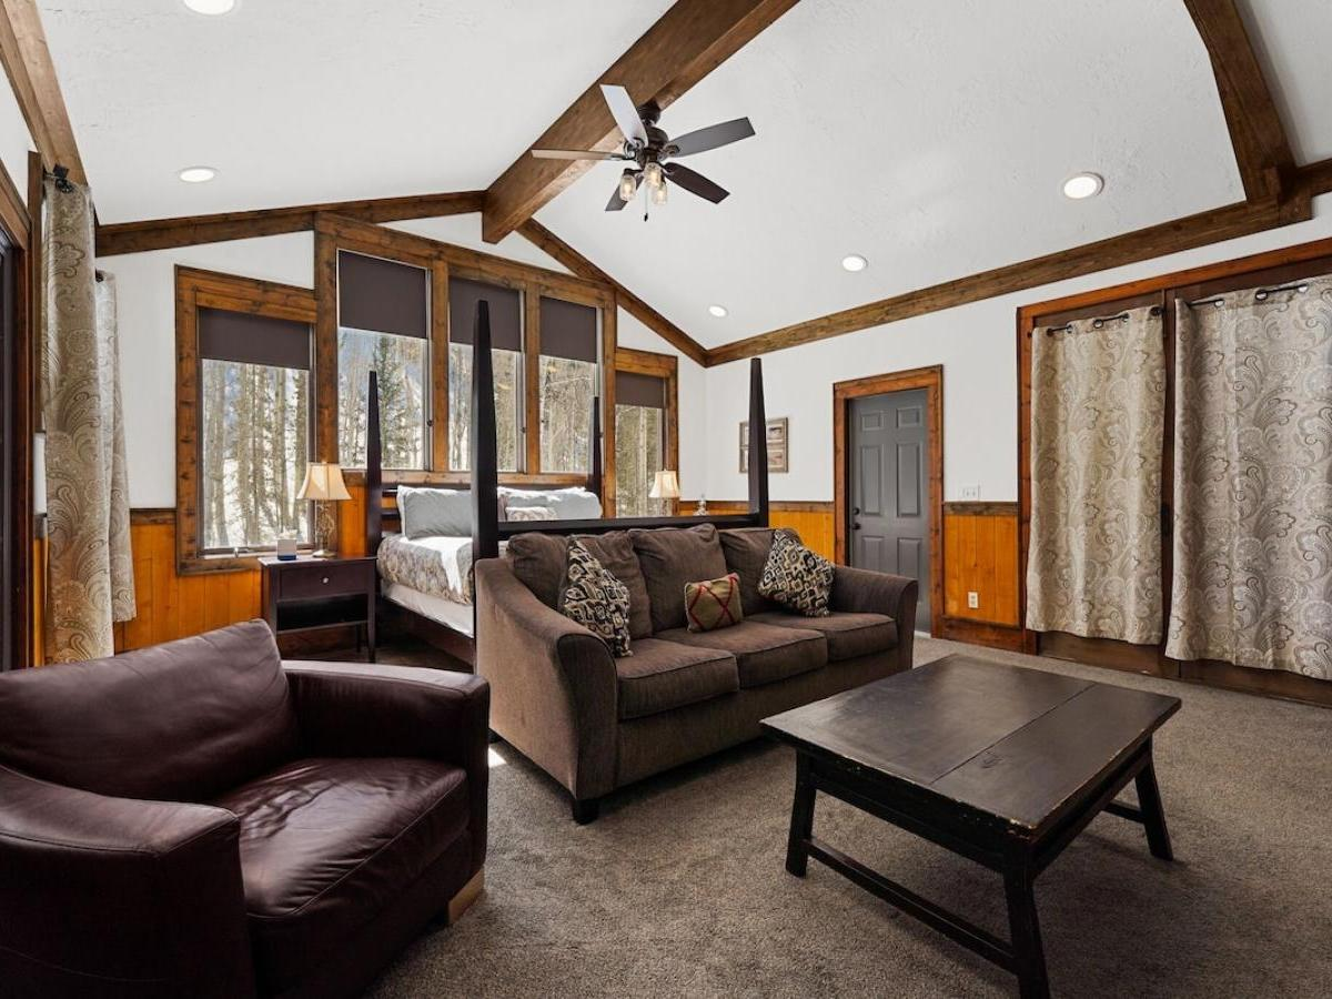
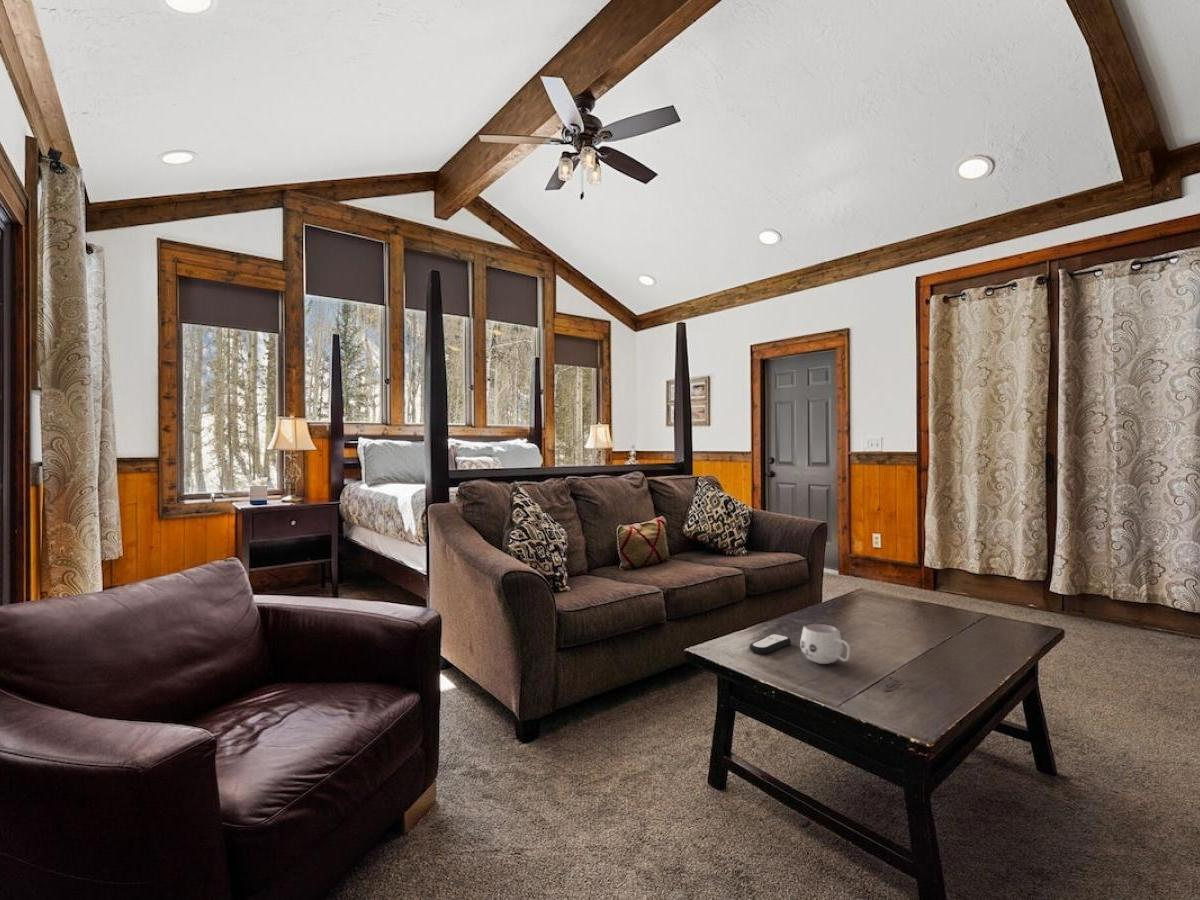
+ mug (827, 646)
+ remote control (769, 643)
